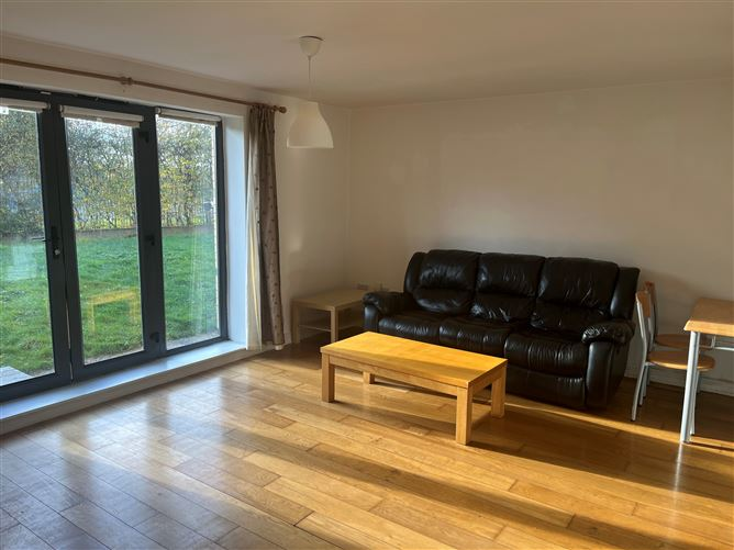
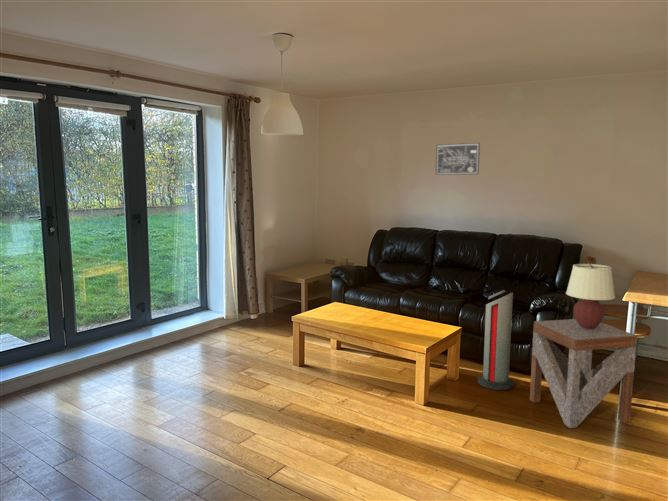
+ side table (580, 369)
+ air purifier (497, 337)
+ table lamp (590, 297)
+ wall art (457, 159)
